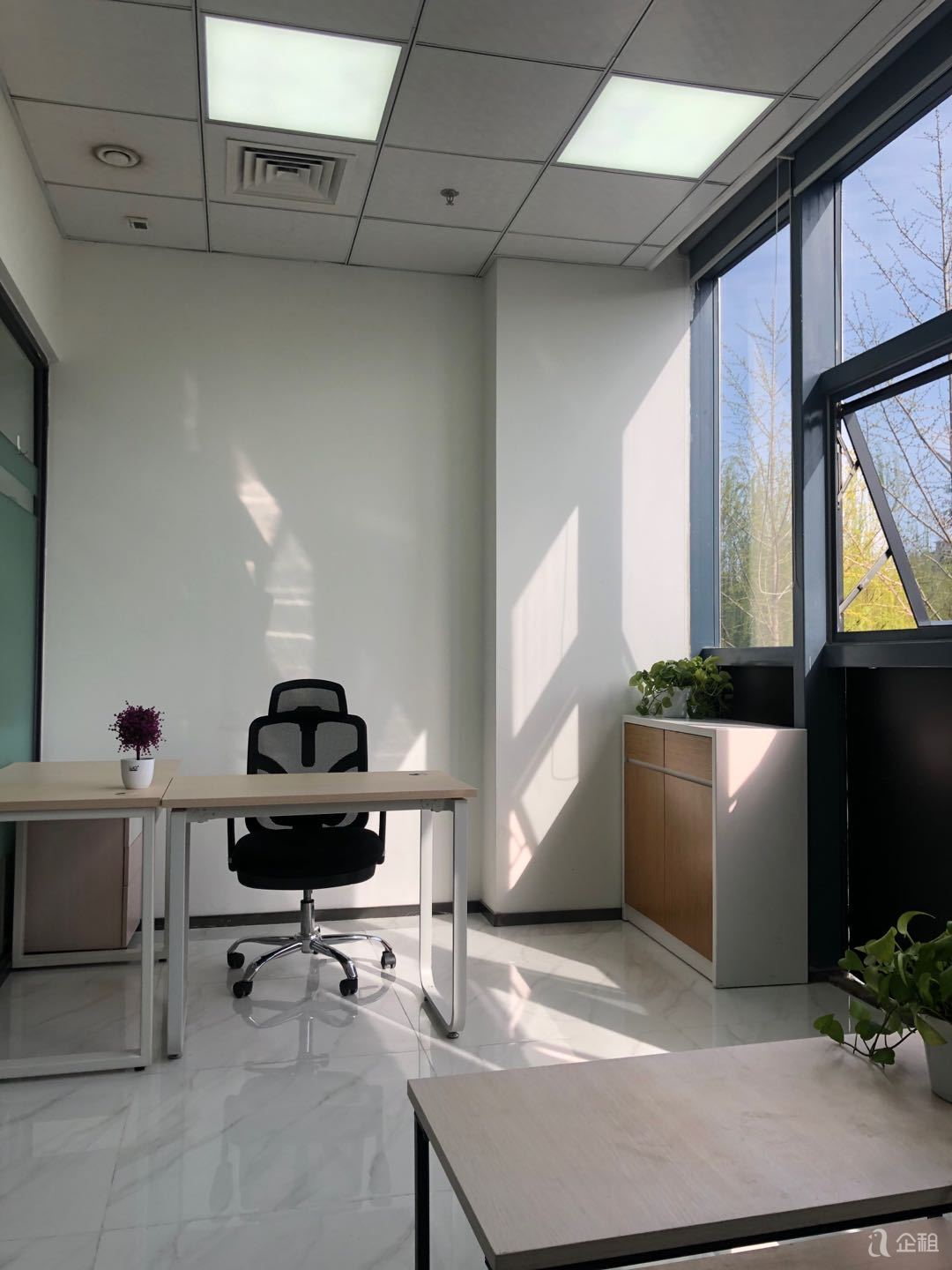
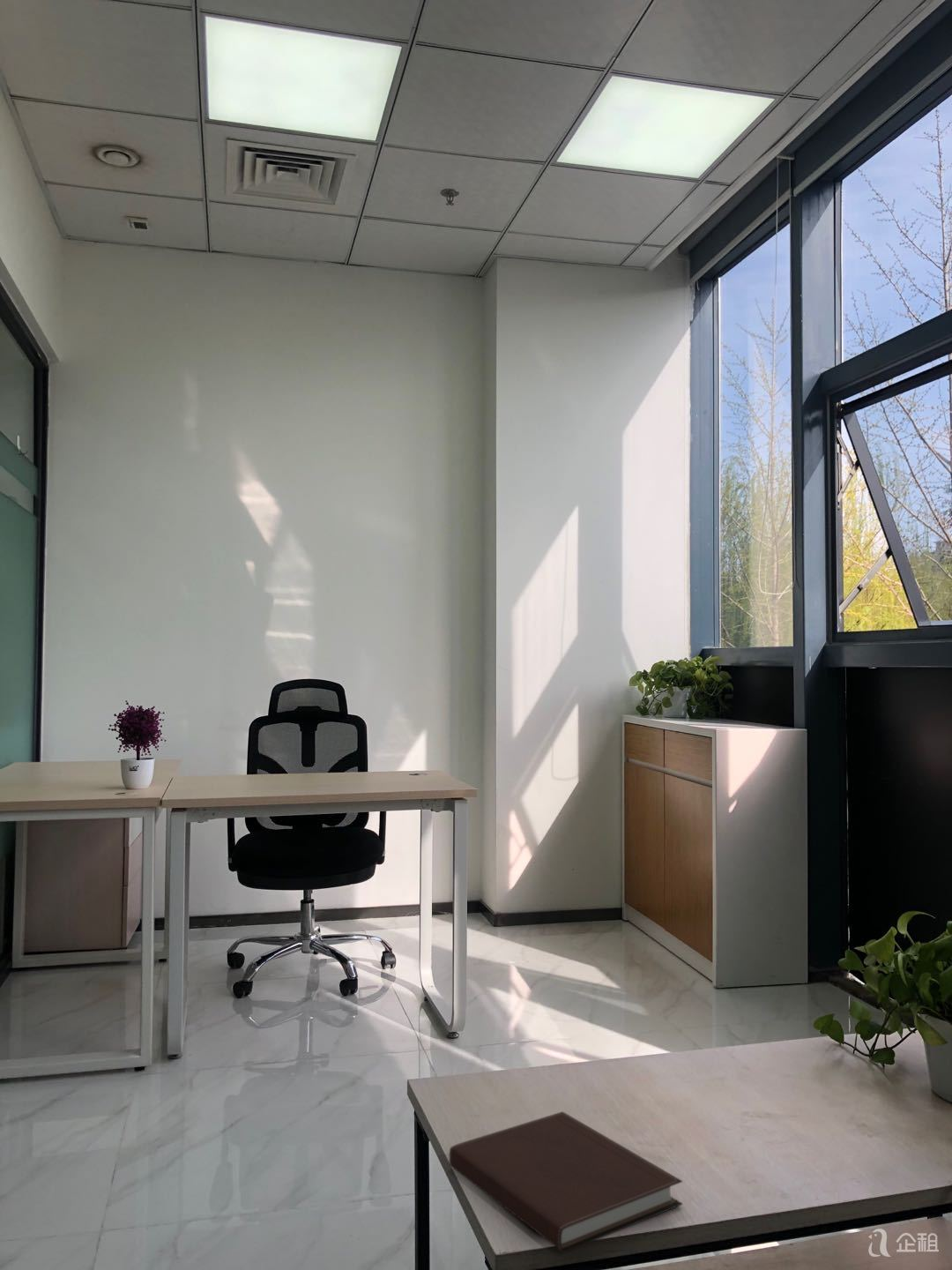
+ notebook (562, 1174)
